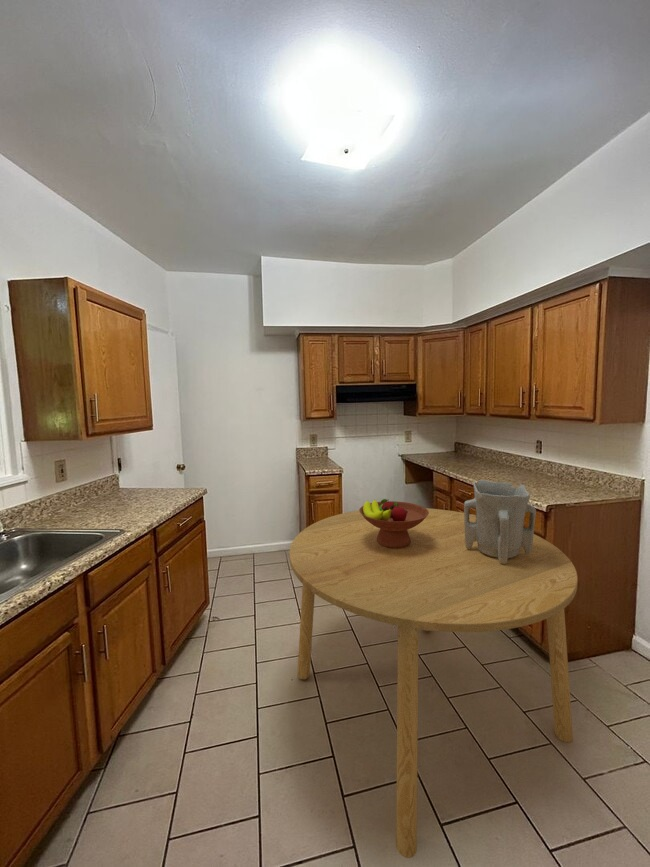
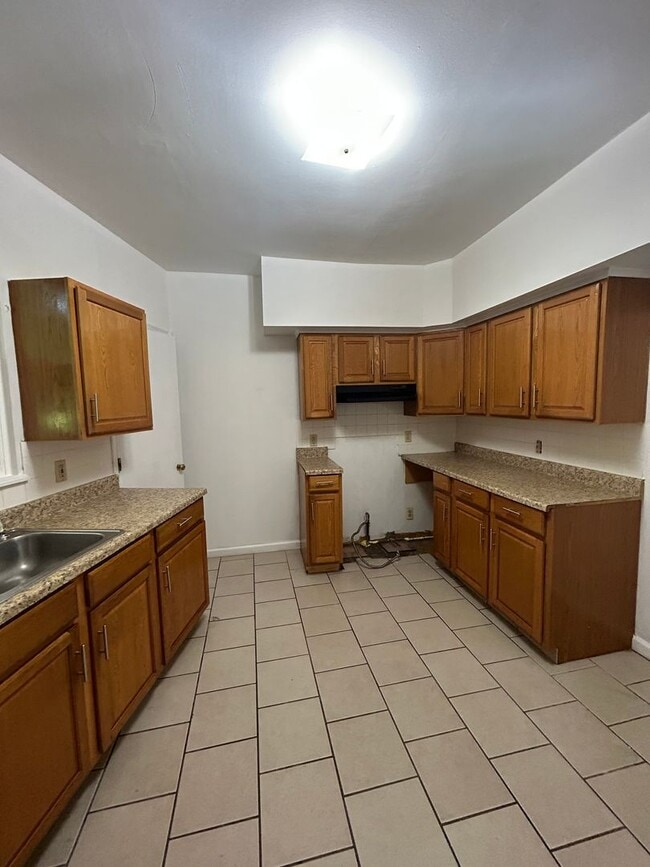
- vase (498, 518)
- fruit bowl (393, 519)
- dining table (419, 625)
